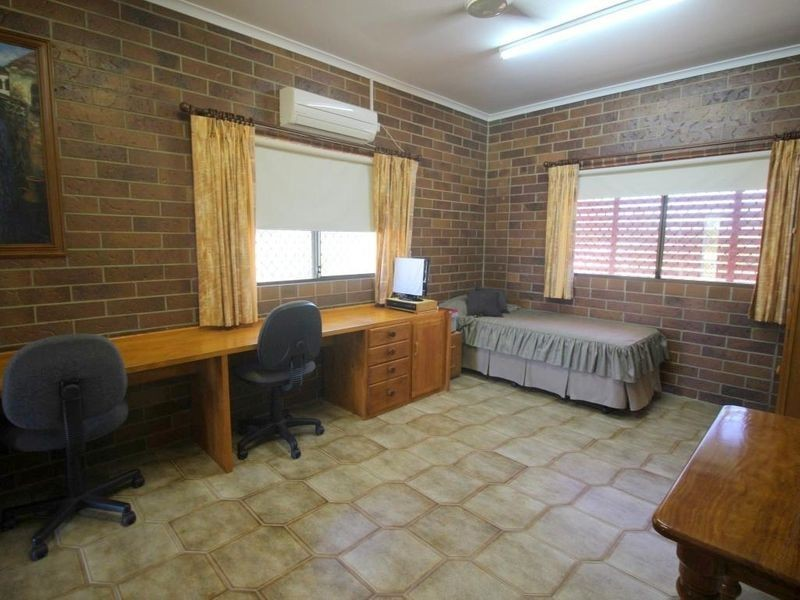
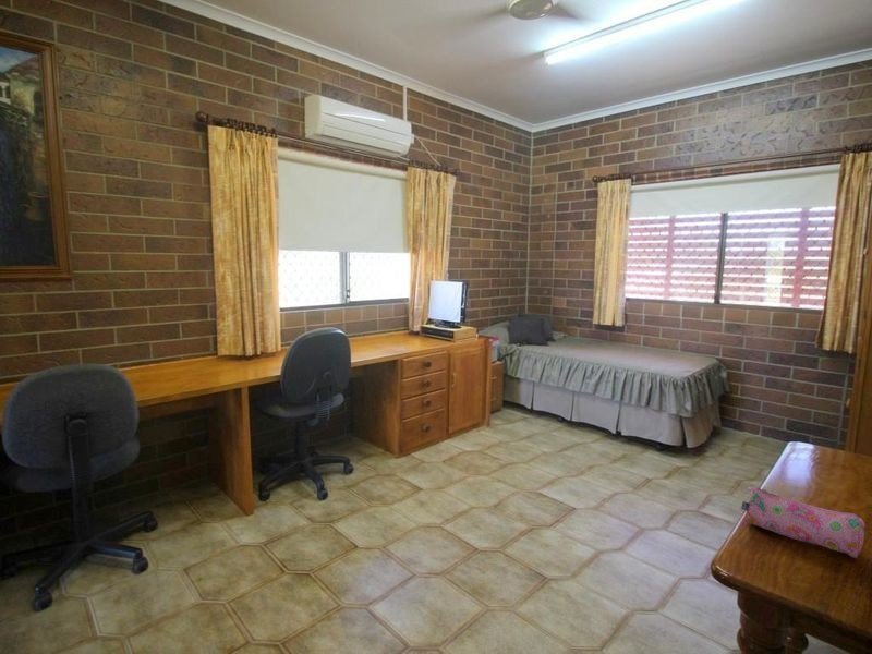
+ pencil case (800, 519)
